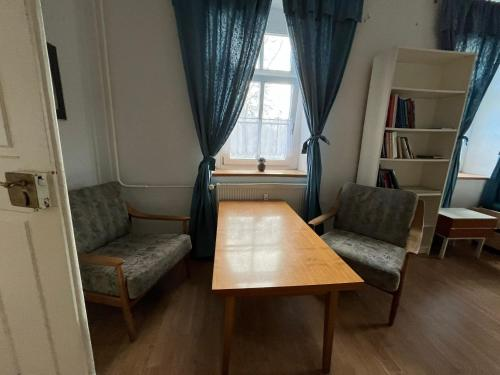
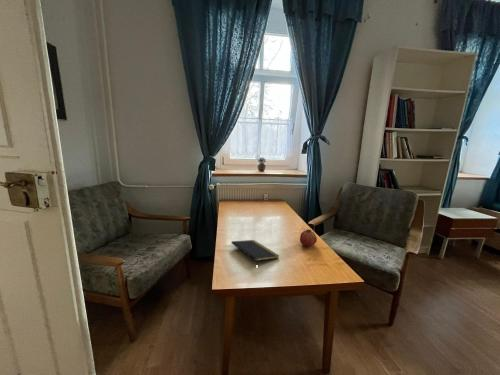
+ notepad (254, 249)
+ fruit (308, 237)
